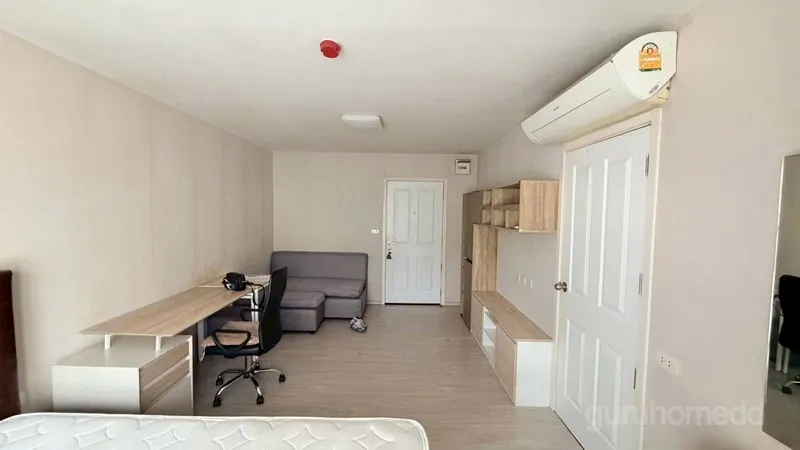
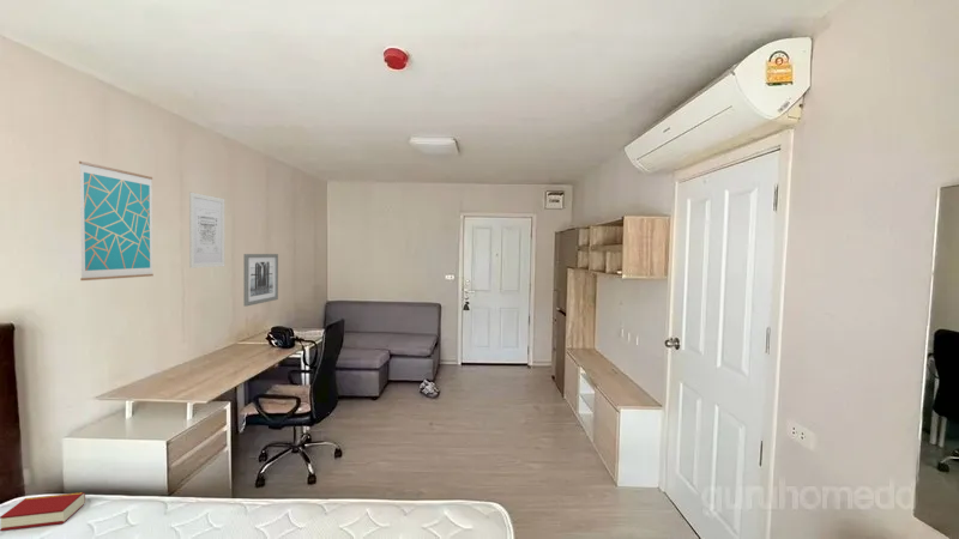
+ book (44, 509)
+ wall art (261, 278)
+ wall art (119, 224)
+ wall art (207, 231)
